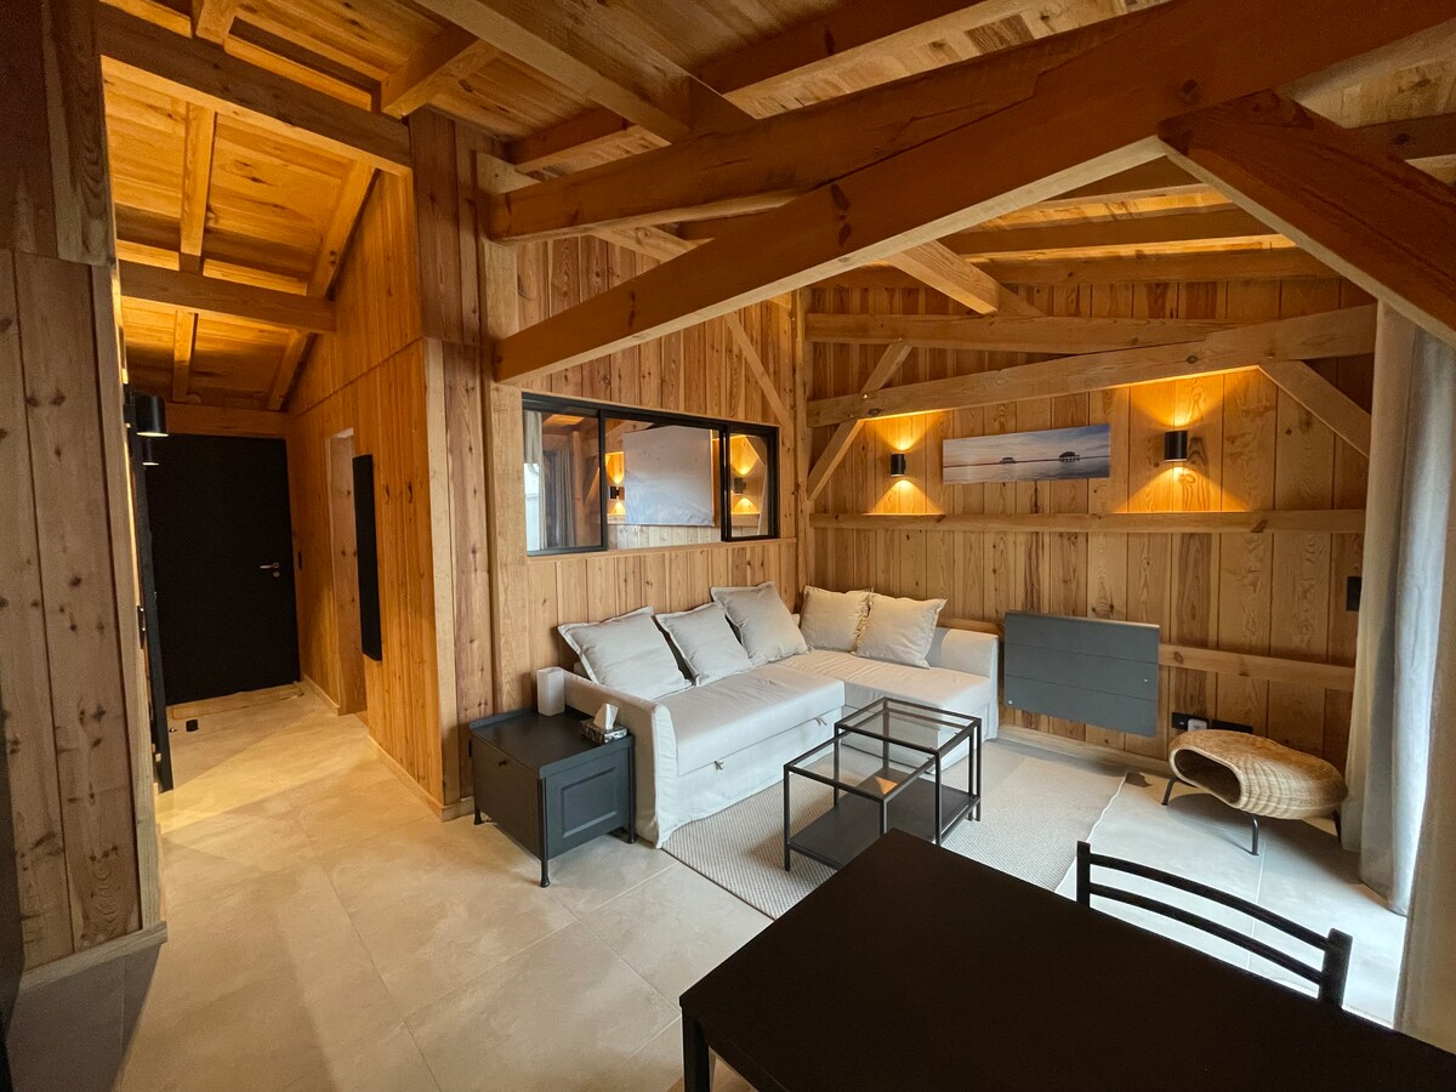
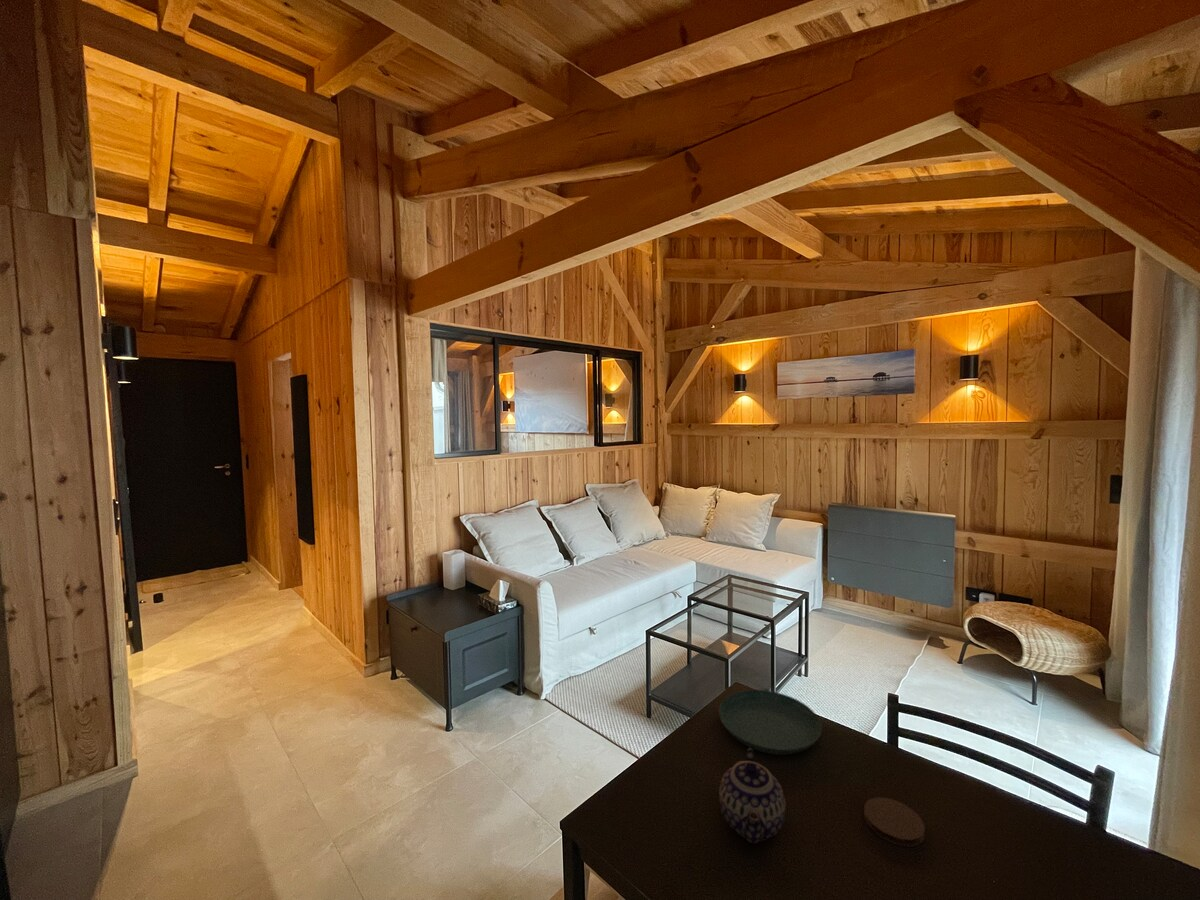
+ coaster (893, 820)
+ teapot (751, 793)
+ saucer (768, 722)
